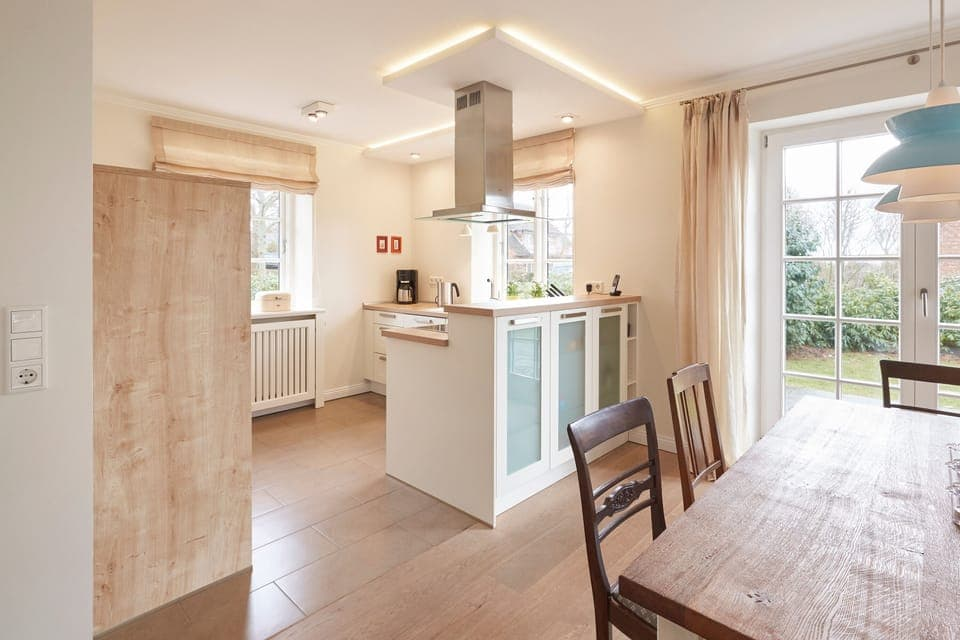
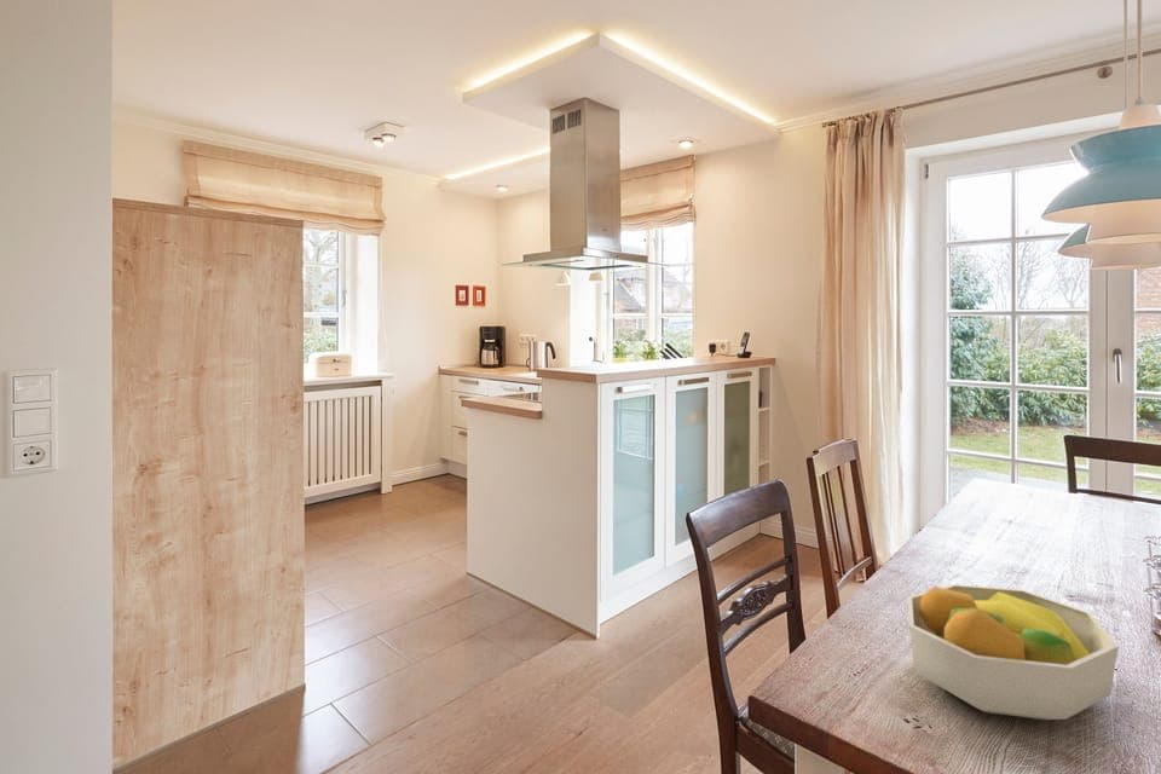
+ fruit bowl (1001, 635)
